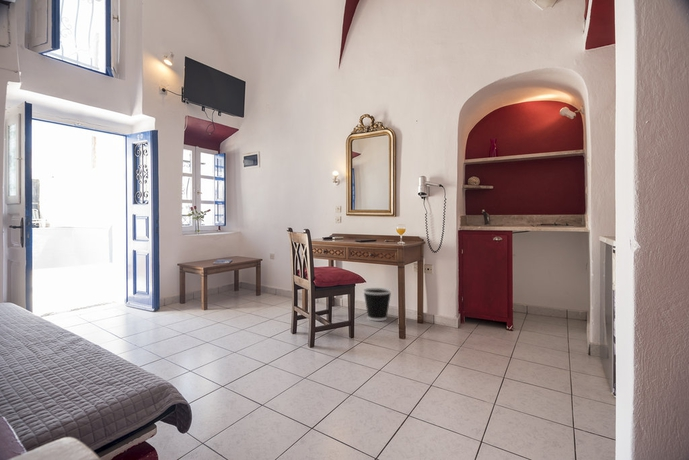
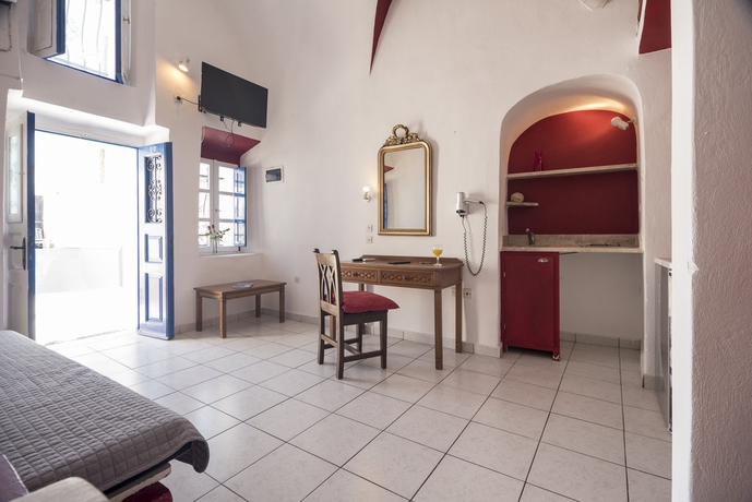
- wastebasket (377, 304)
